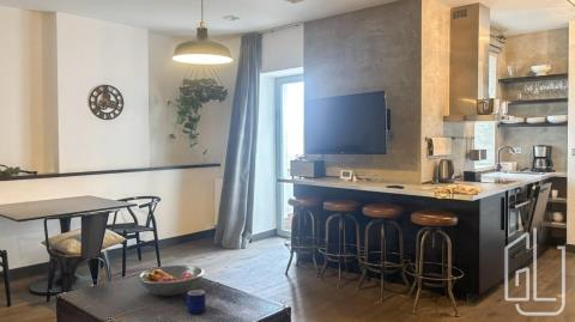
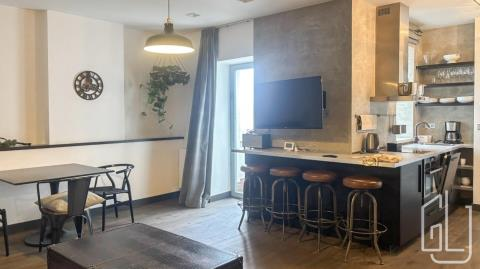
- mug (193, 300)
- fruit bowl (171, 279)
